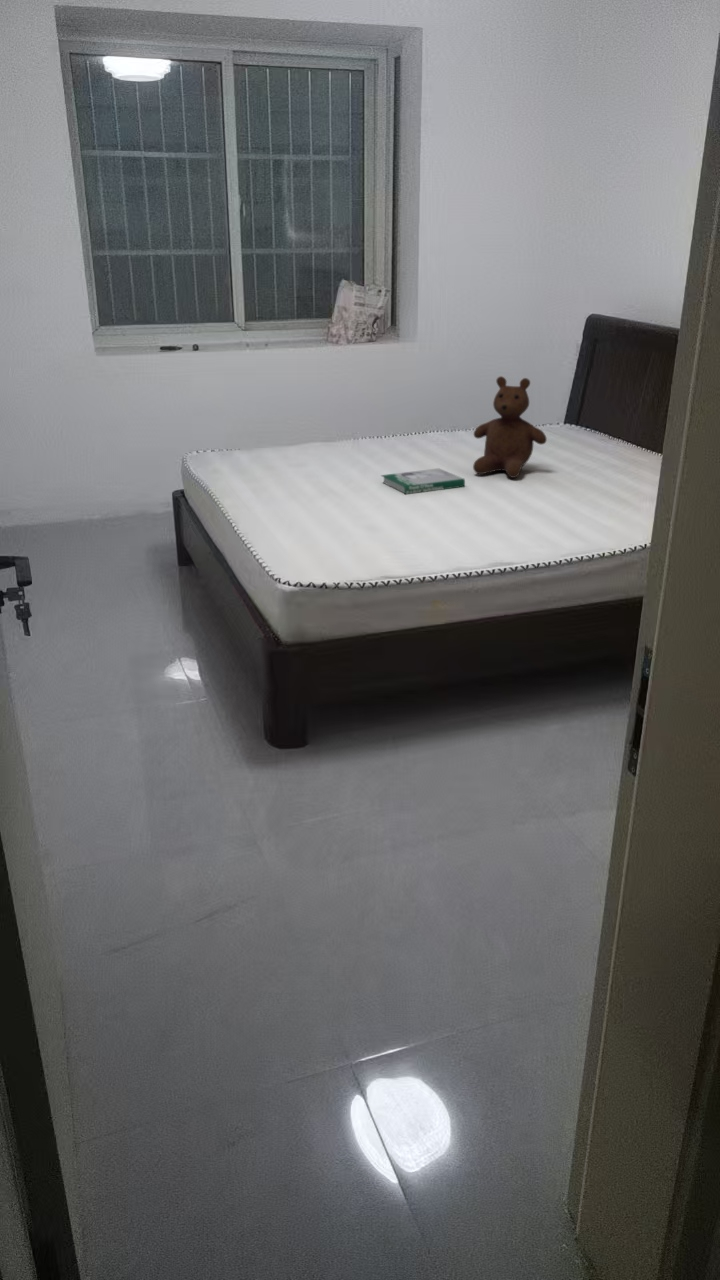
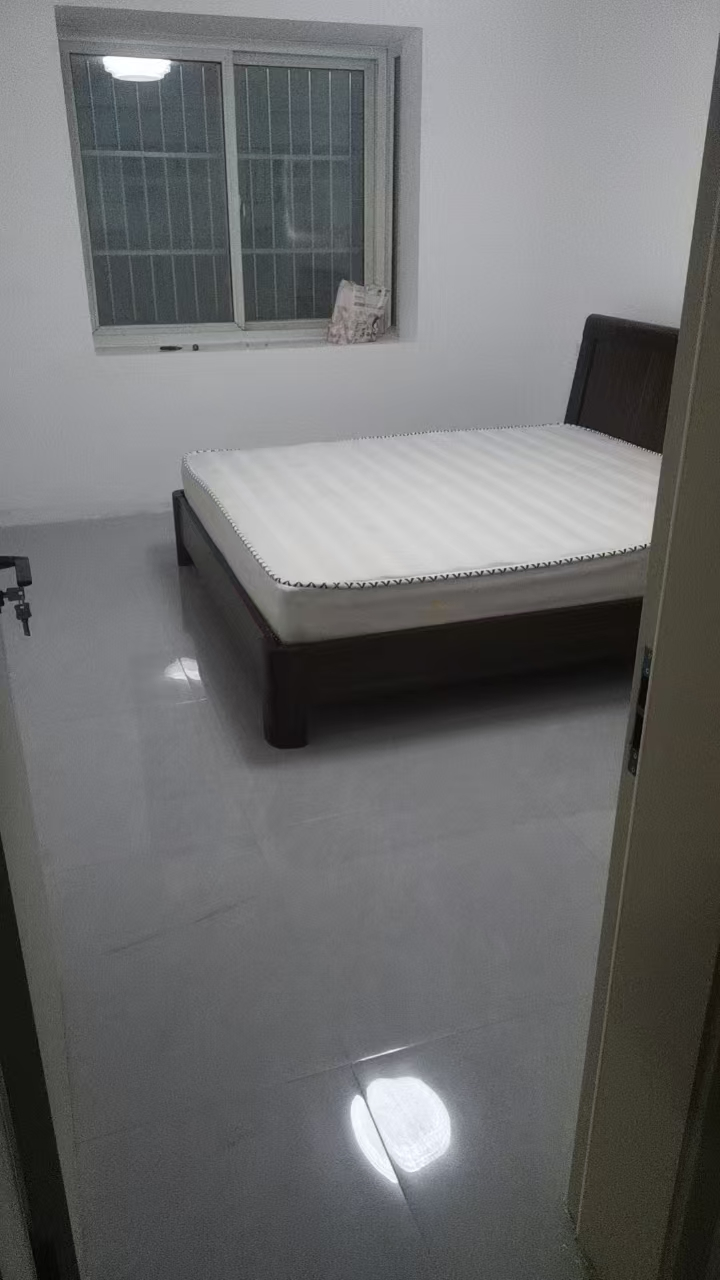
- book (422, 481)
- teddy bear (506, 426)
